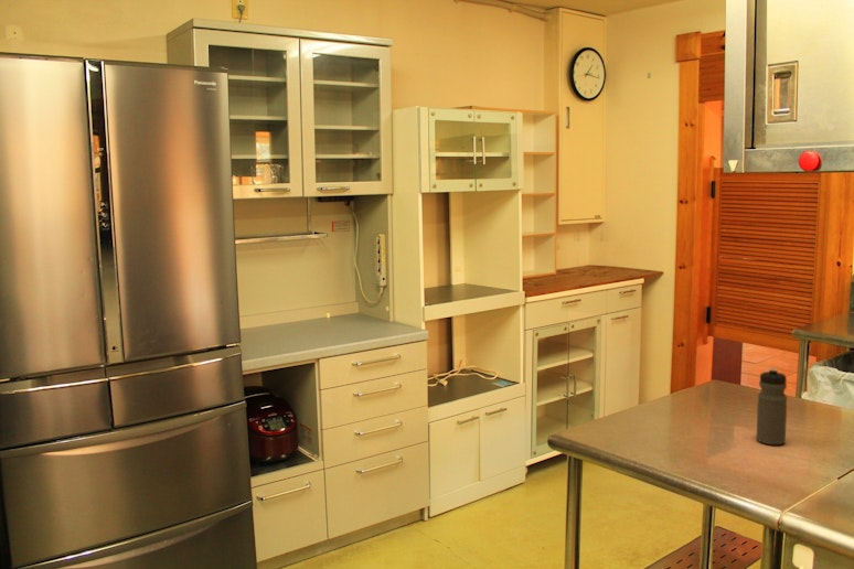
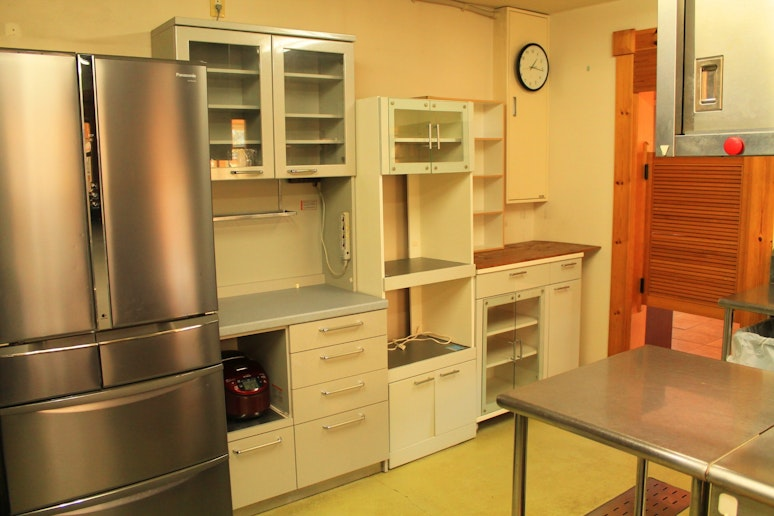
- water bottle (771, 405)
